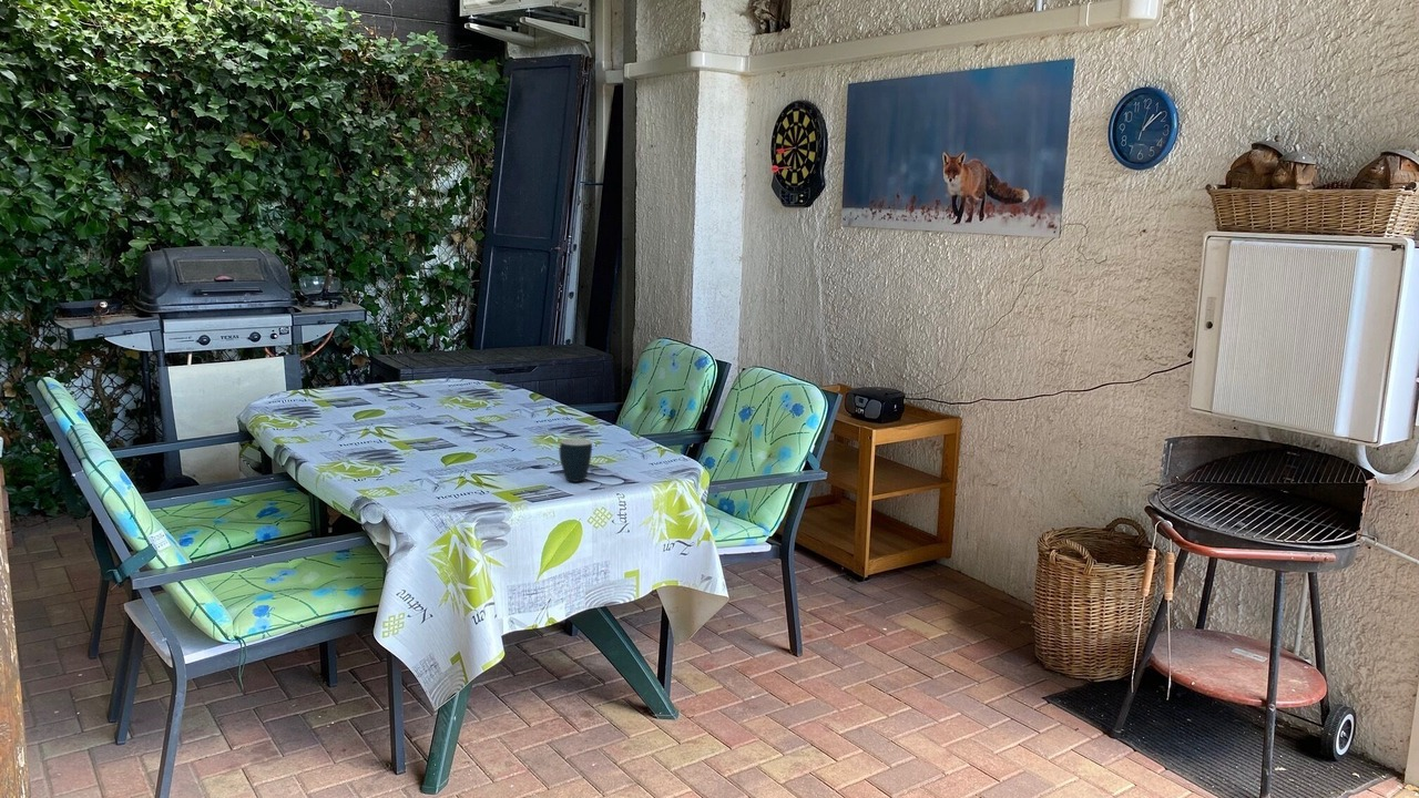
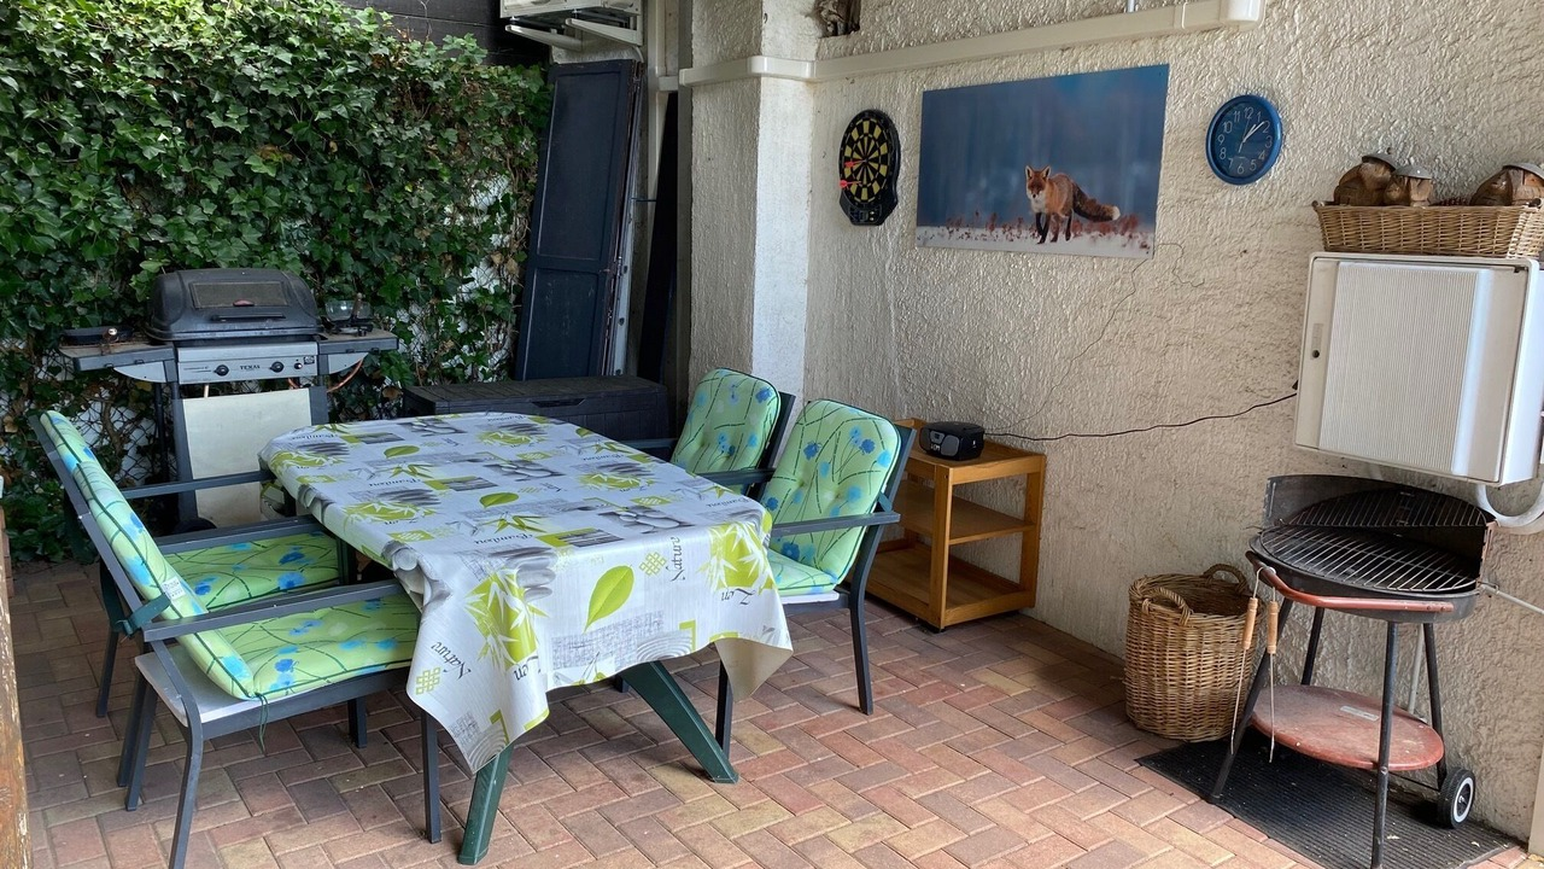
- mug (572, 459)
